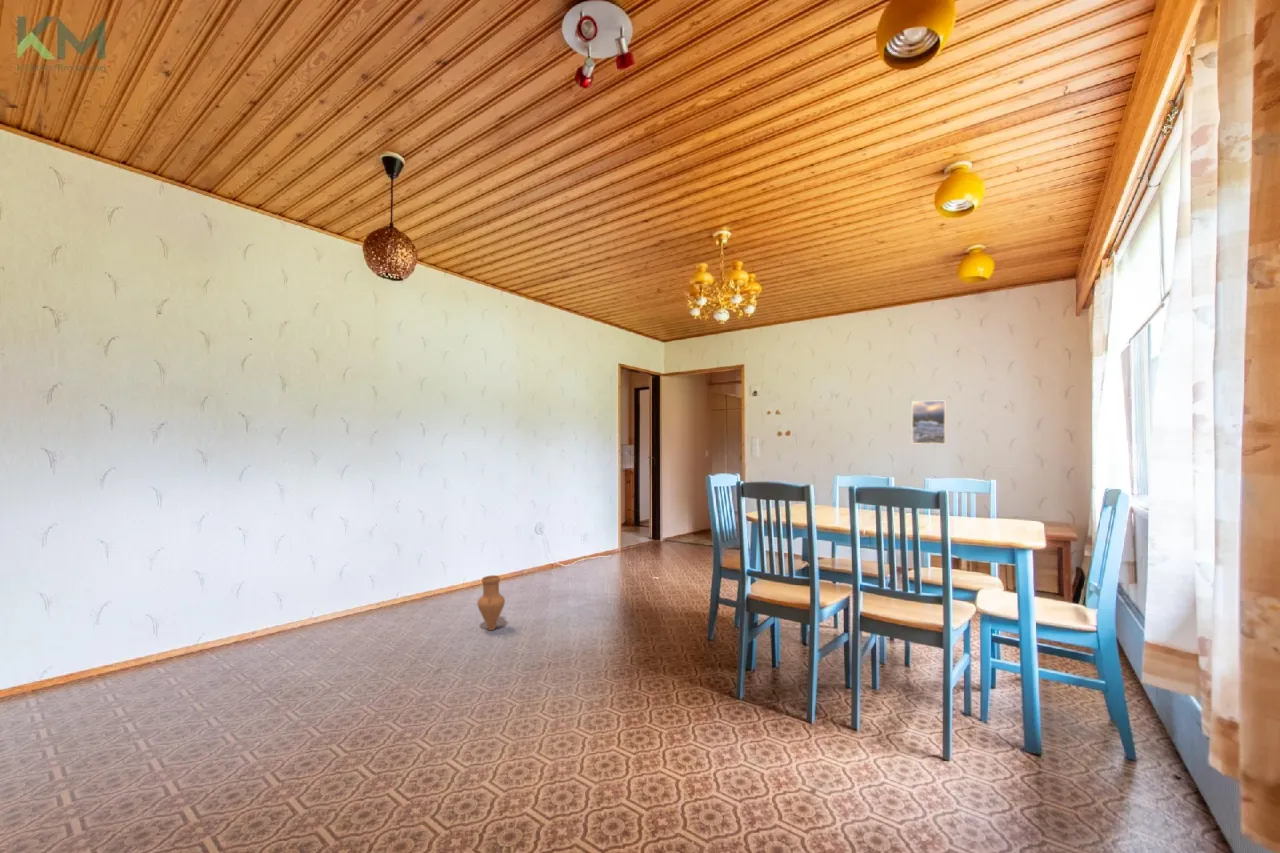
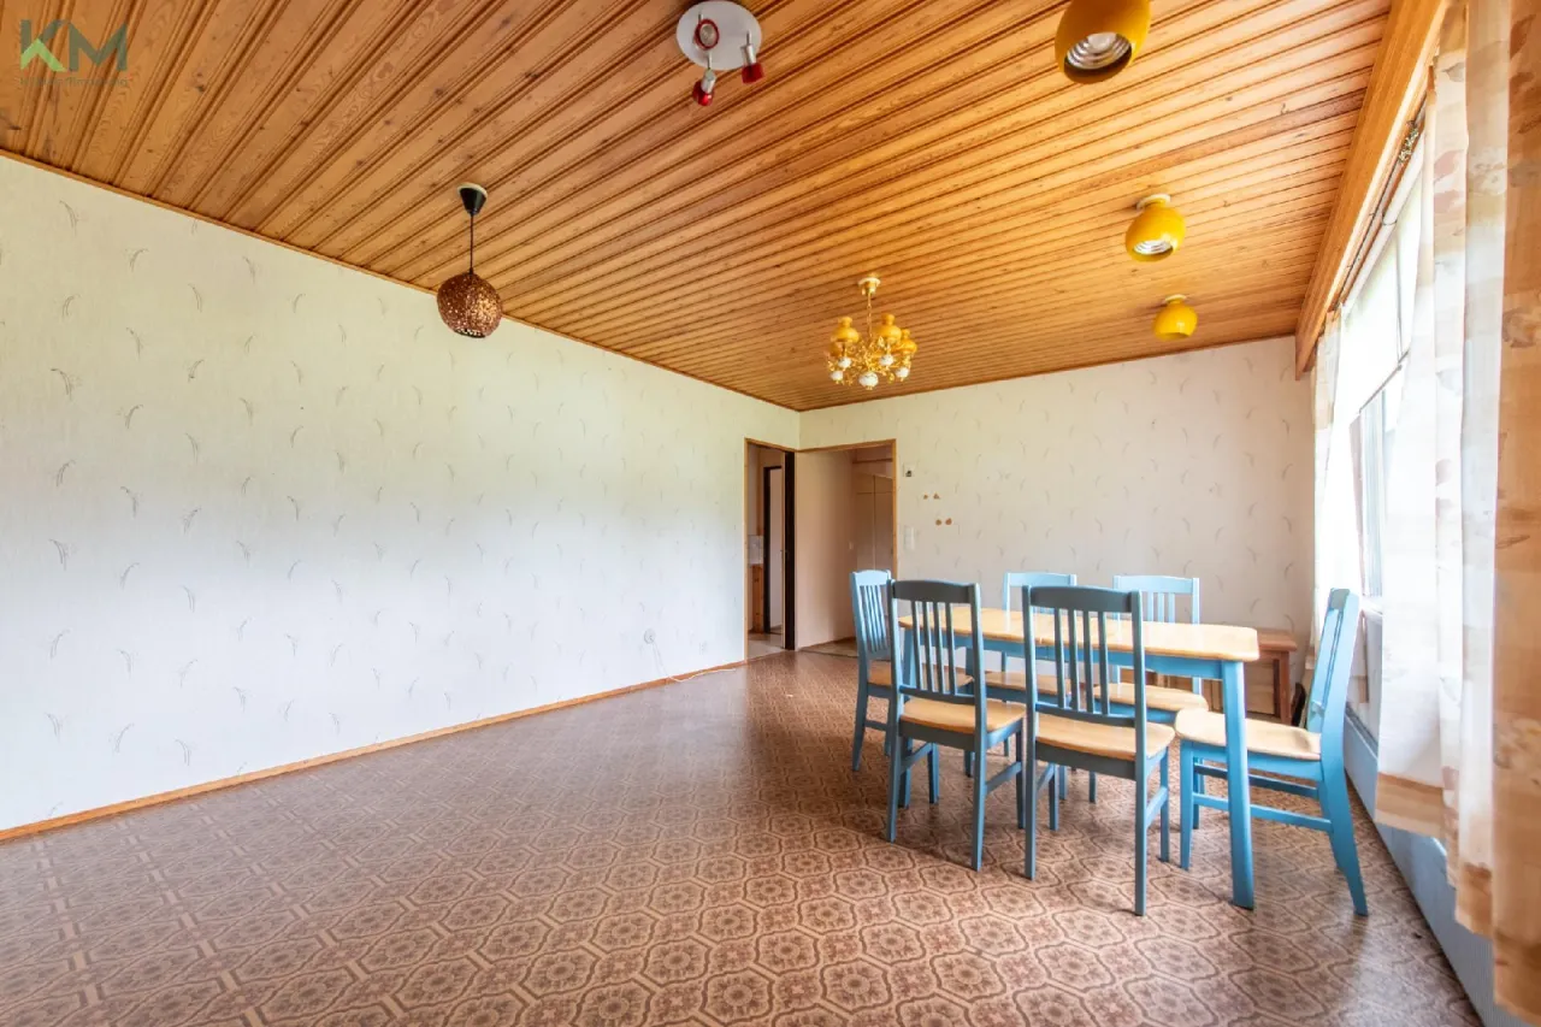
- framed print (928, 422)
- vase (491, 603)
